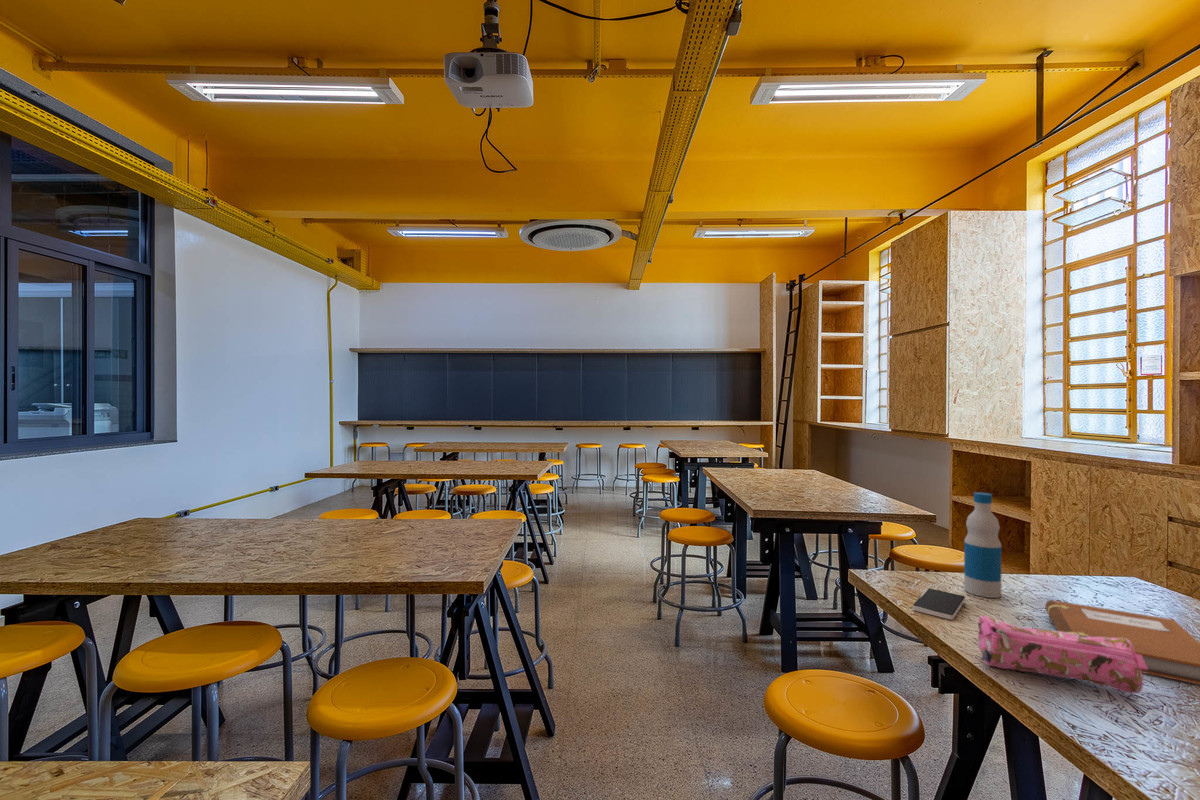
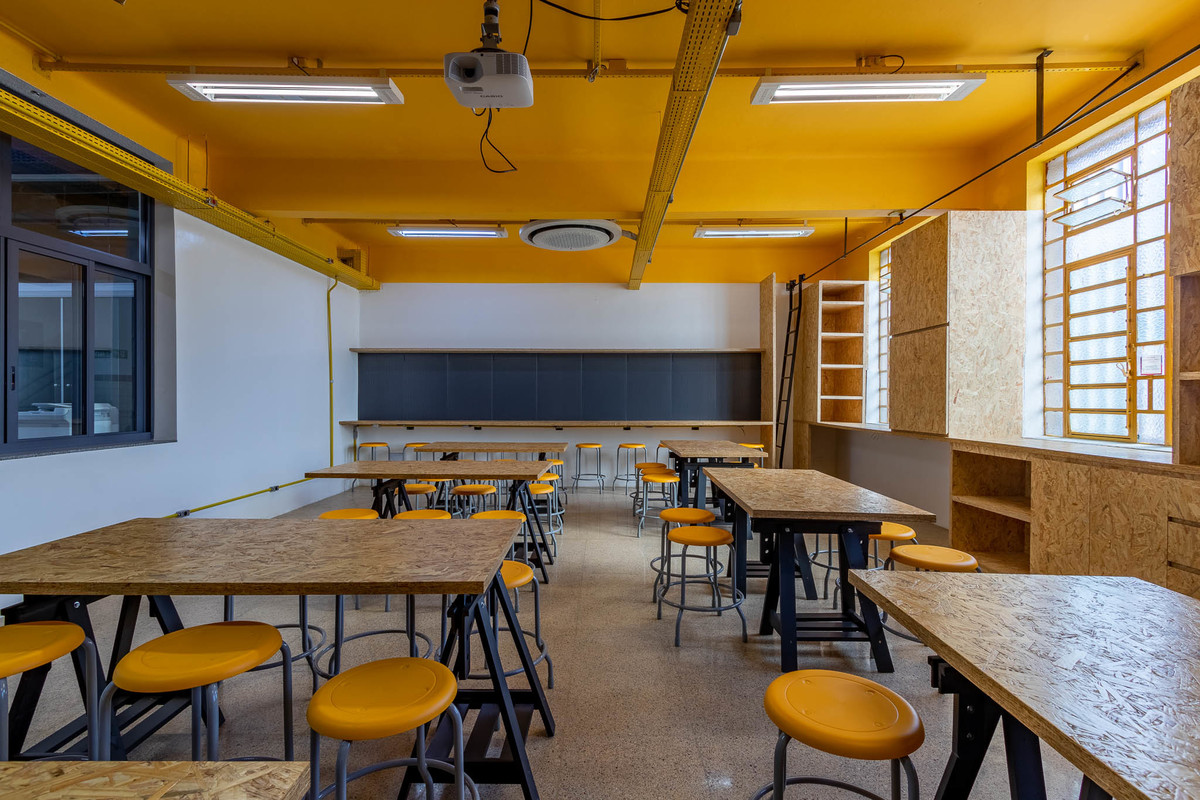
- pencil case (1054, 652)
- bottle (982, 542)
- smartphone (939, 602)
- notebook (1122, 636)
